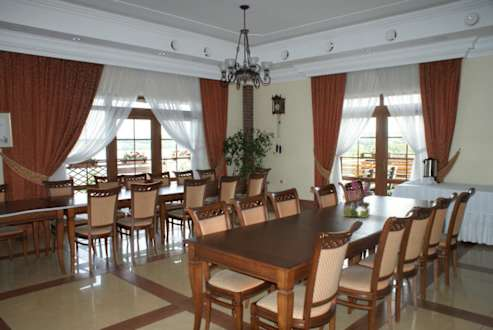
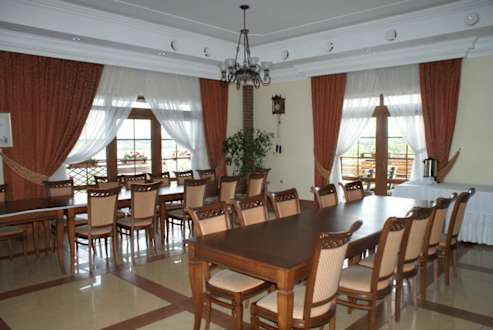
- flower arrangement (357, 196)
